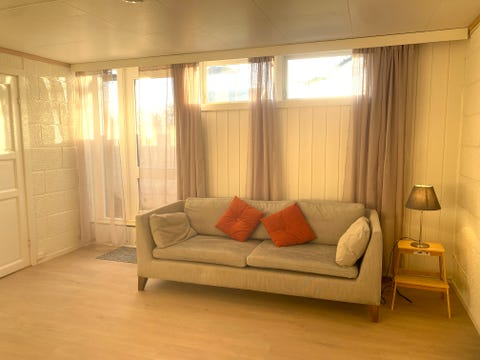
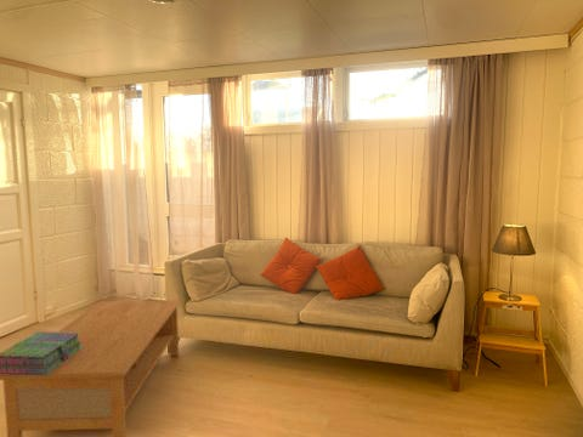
+ stack of books (40, 351)
+ coffee table (111, 362)
